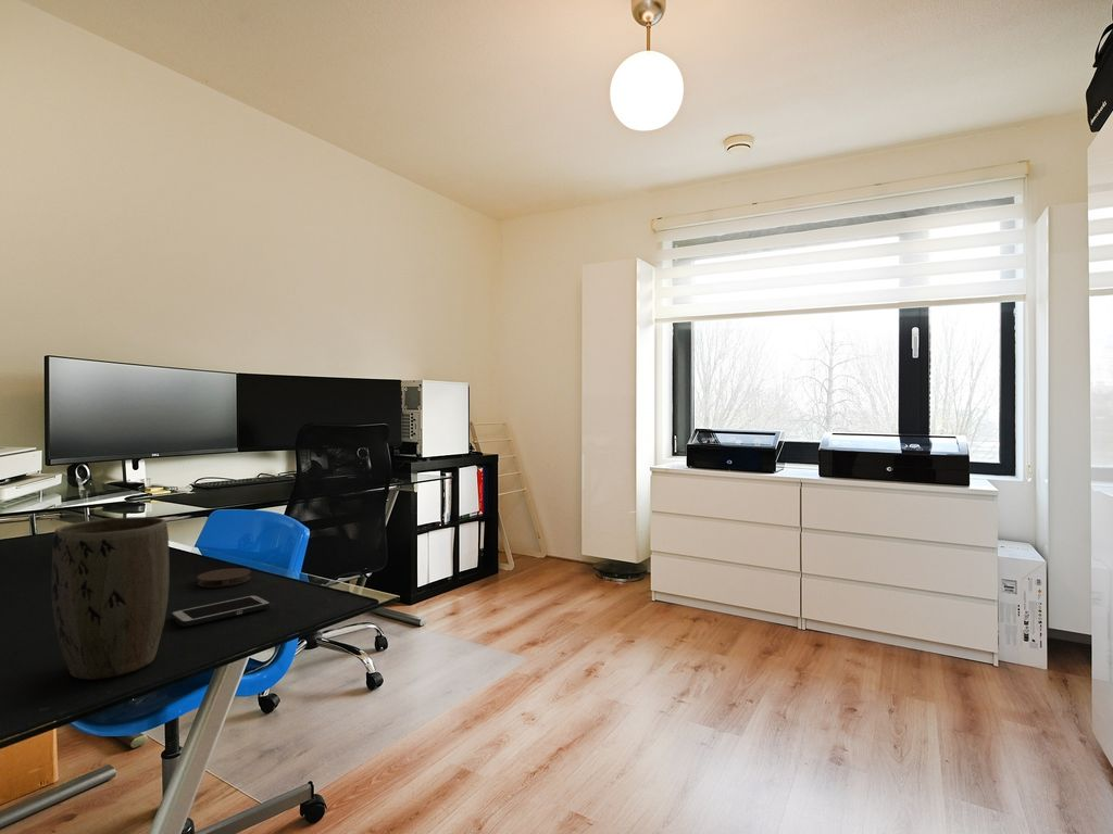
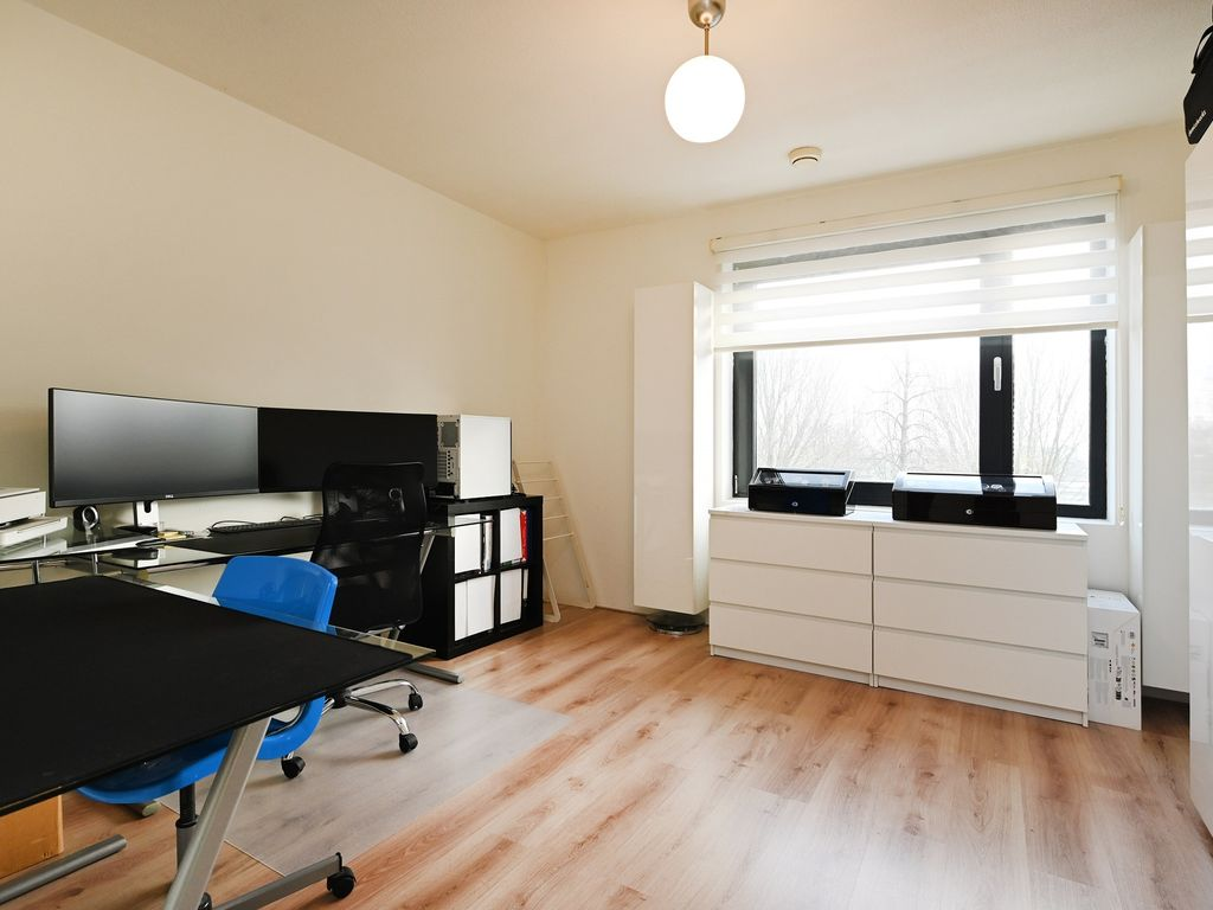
- cell phone (222, 609)
- coaster (224, 577)
- plant pot (113, 594)
